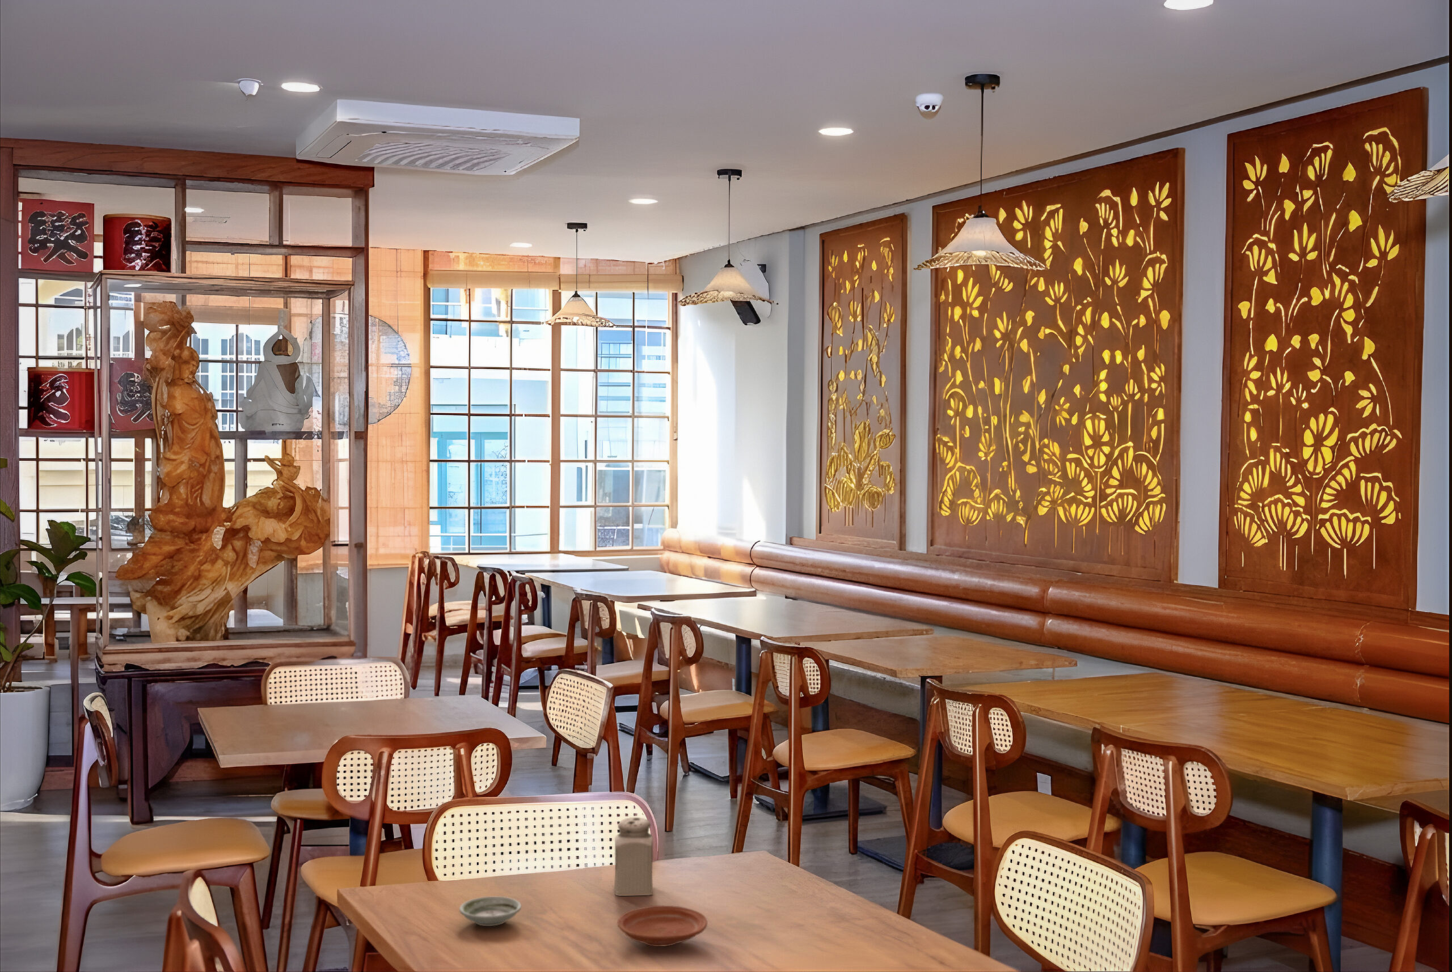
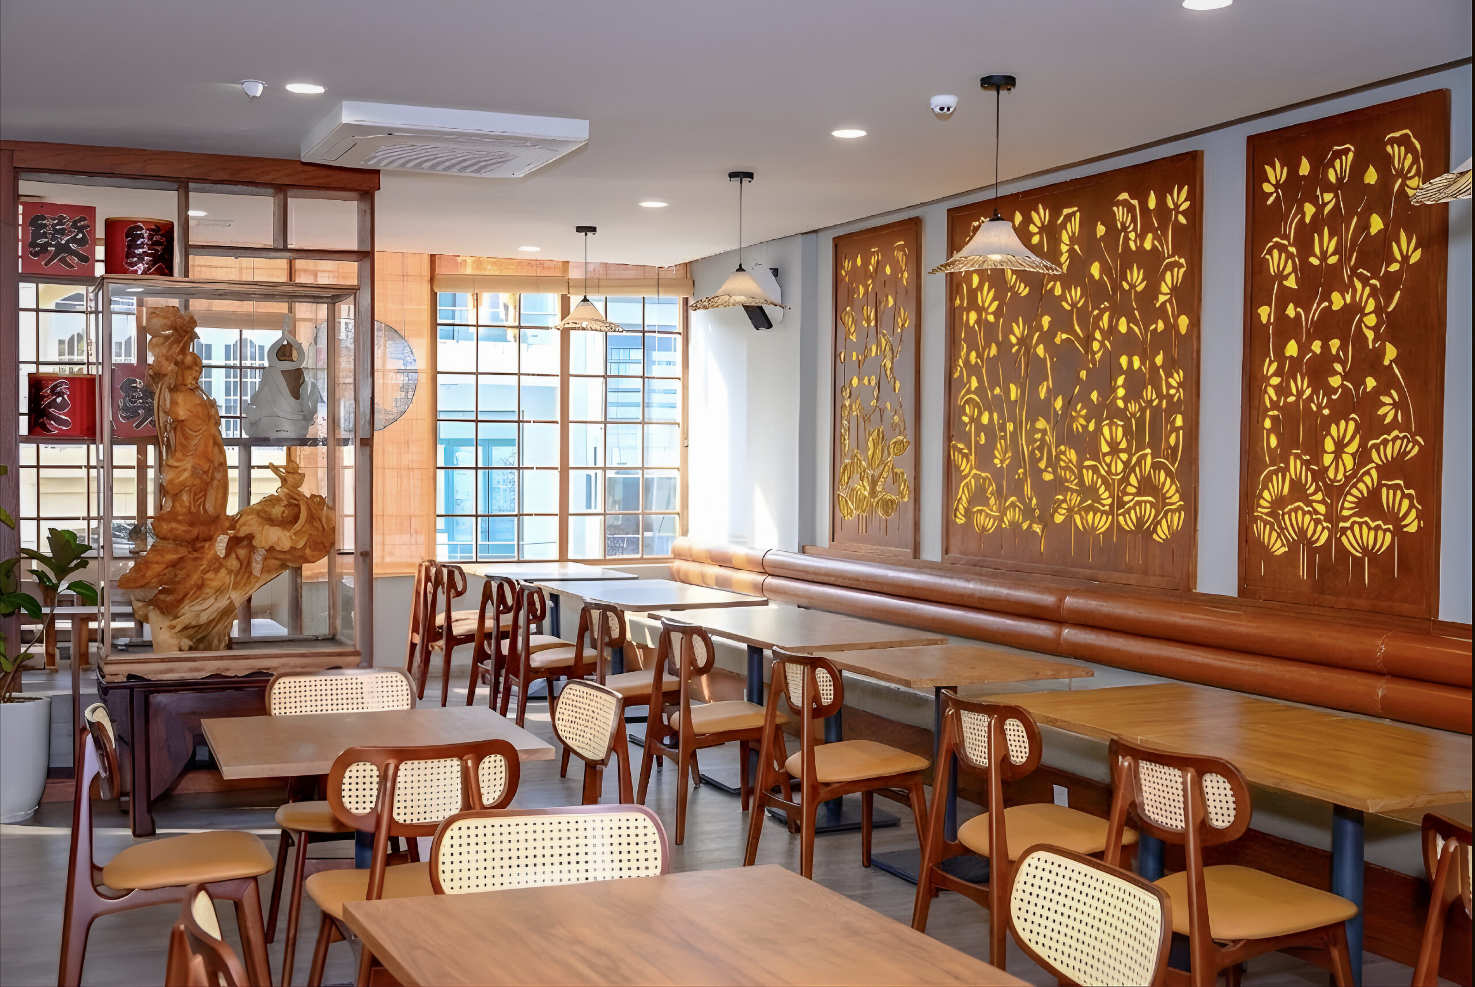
- salt shaker (634, 855)
- plate (662, 930)
- saucer (491, 913)
